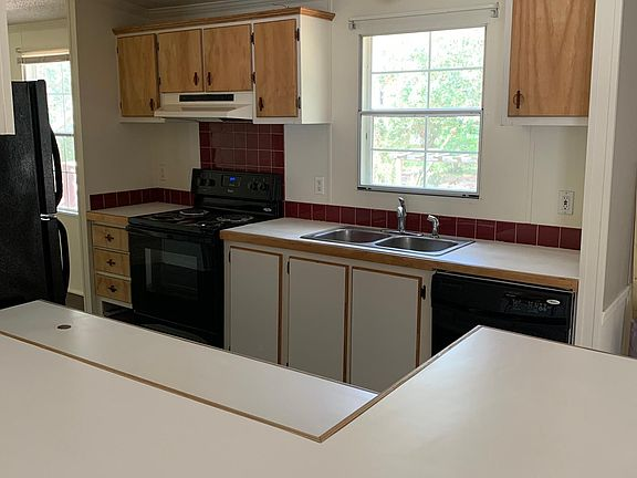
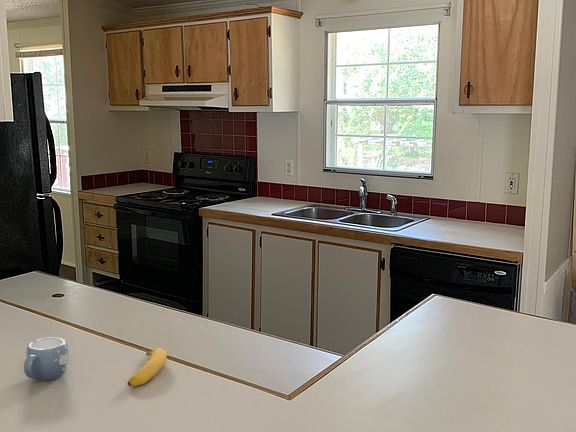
+ mug (43, 363)
+ banana (147, 363)
